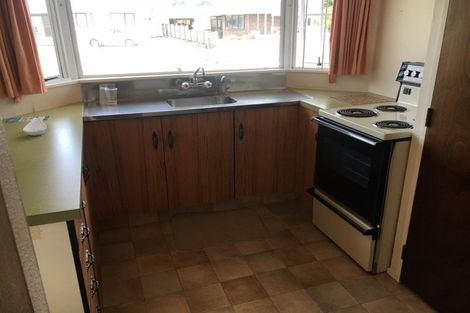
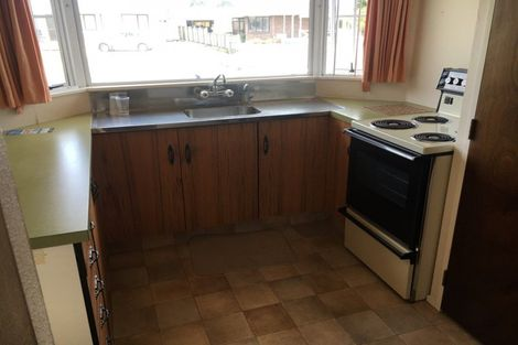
- spoon rest (36, 125)
